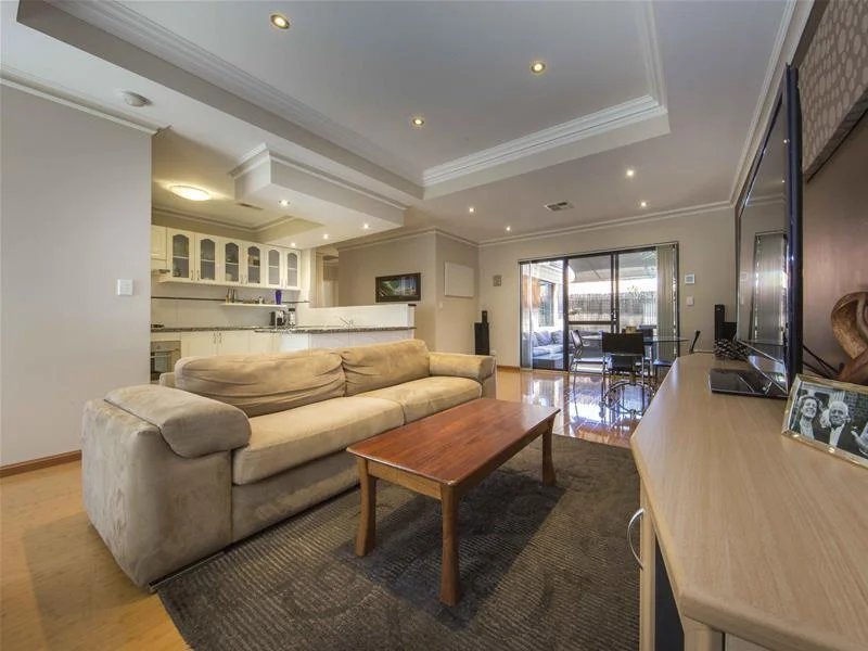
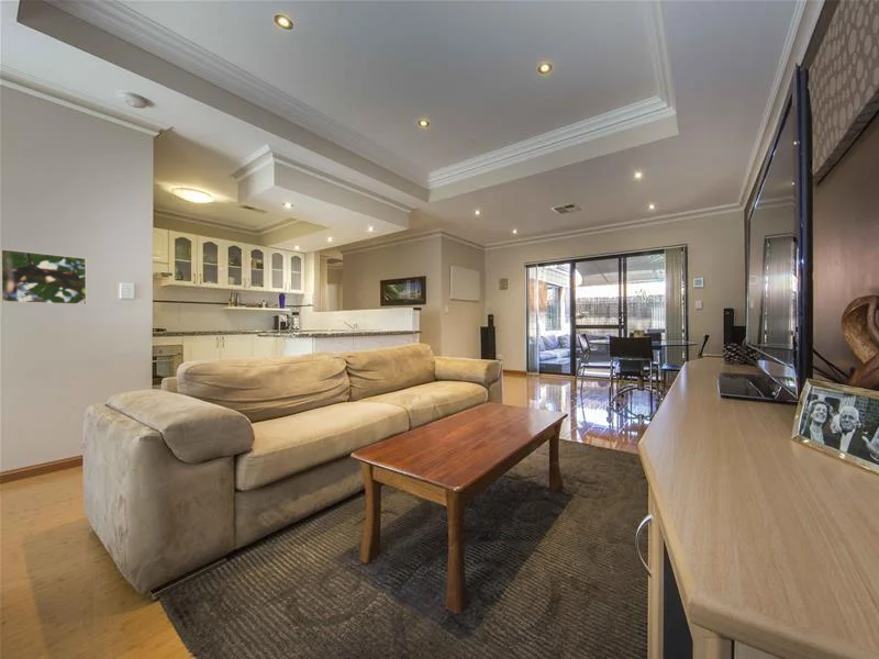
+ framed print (45, 278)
